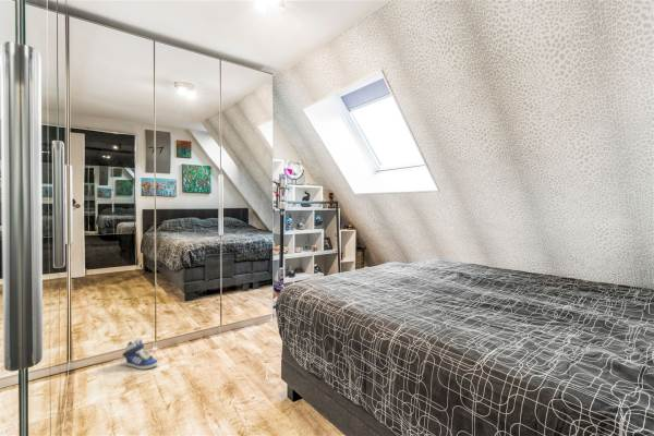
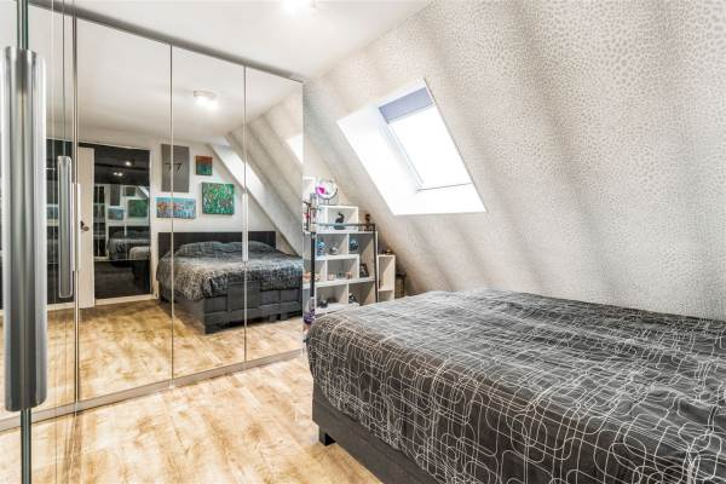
- sneaker (141, 352)
